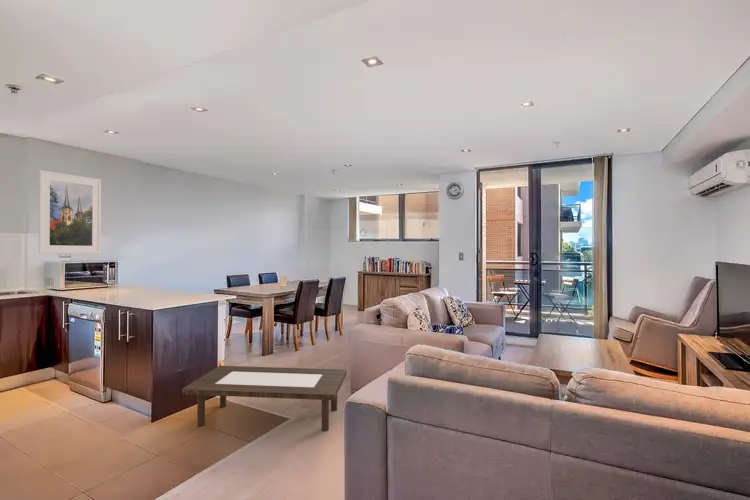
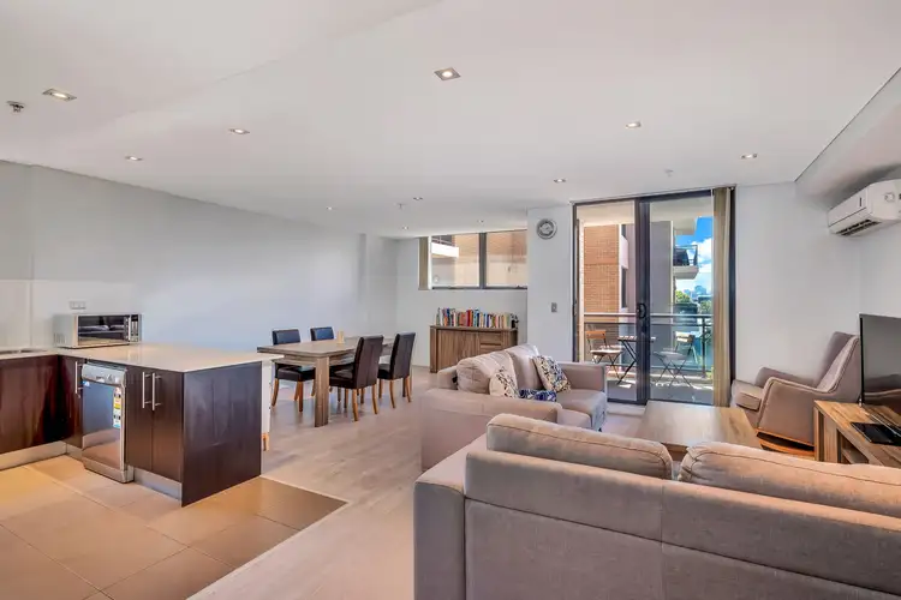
- coffee table (270, 397)
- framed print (71, 214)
